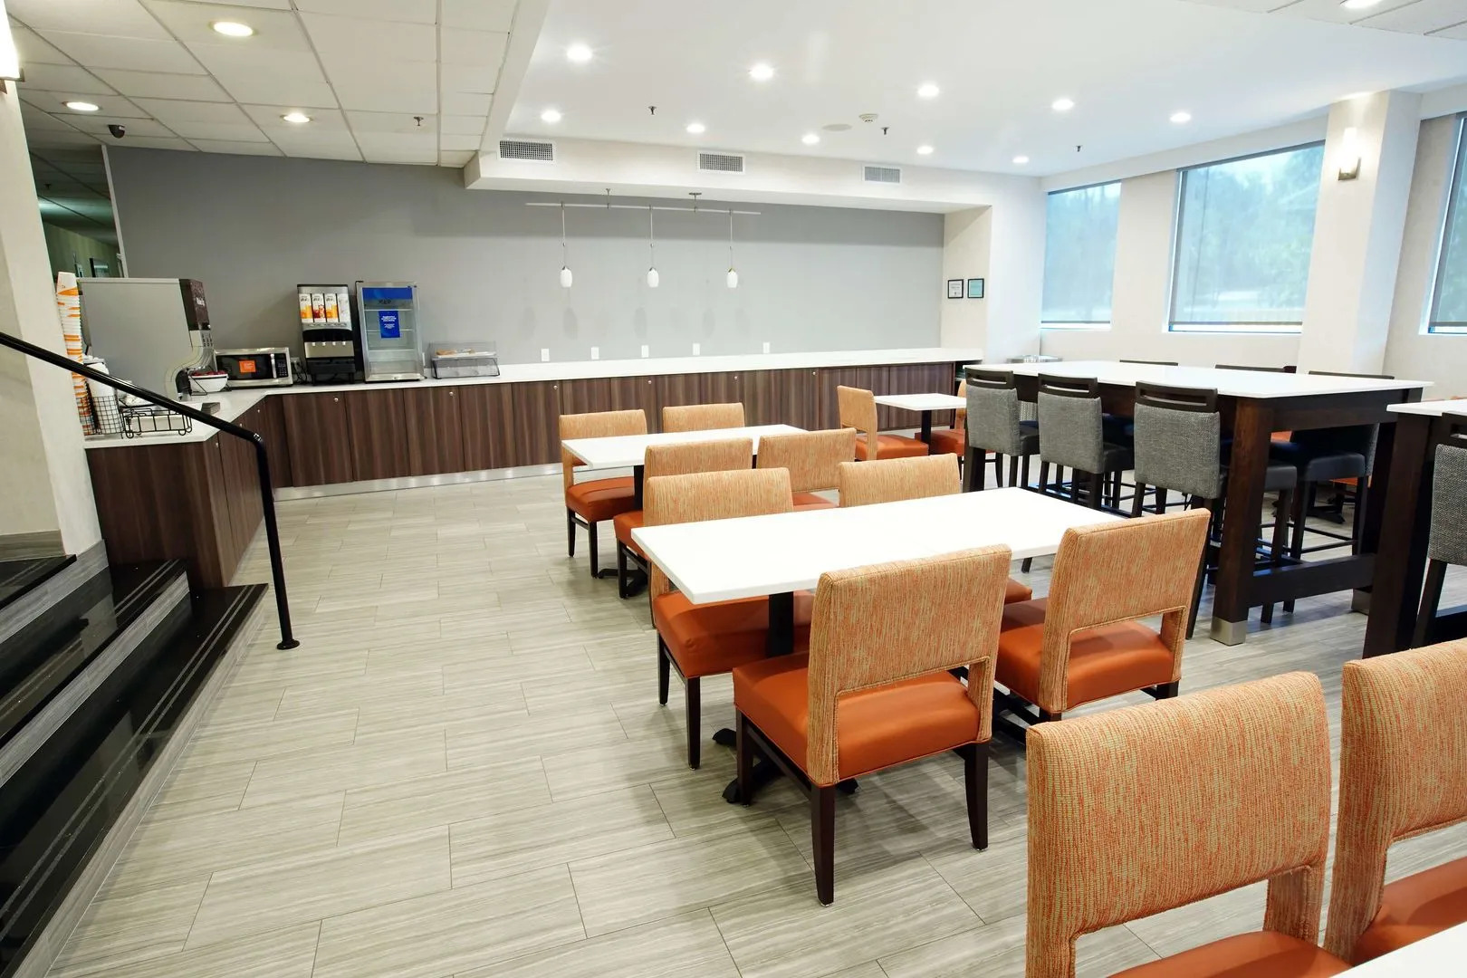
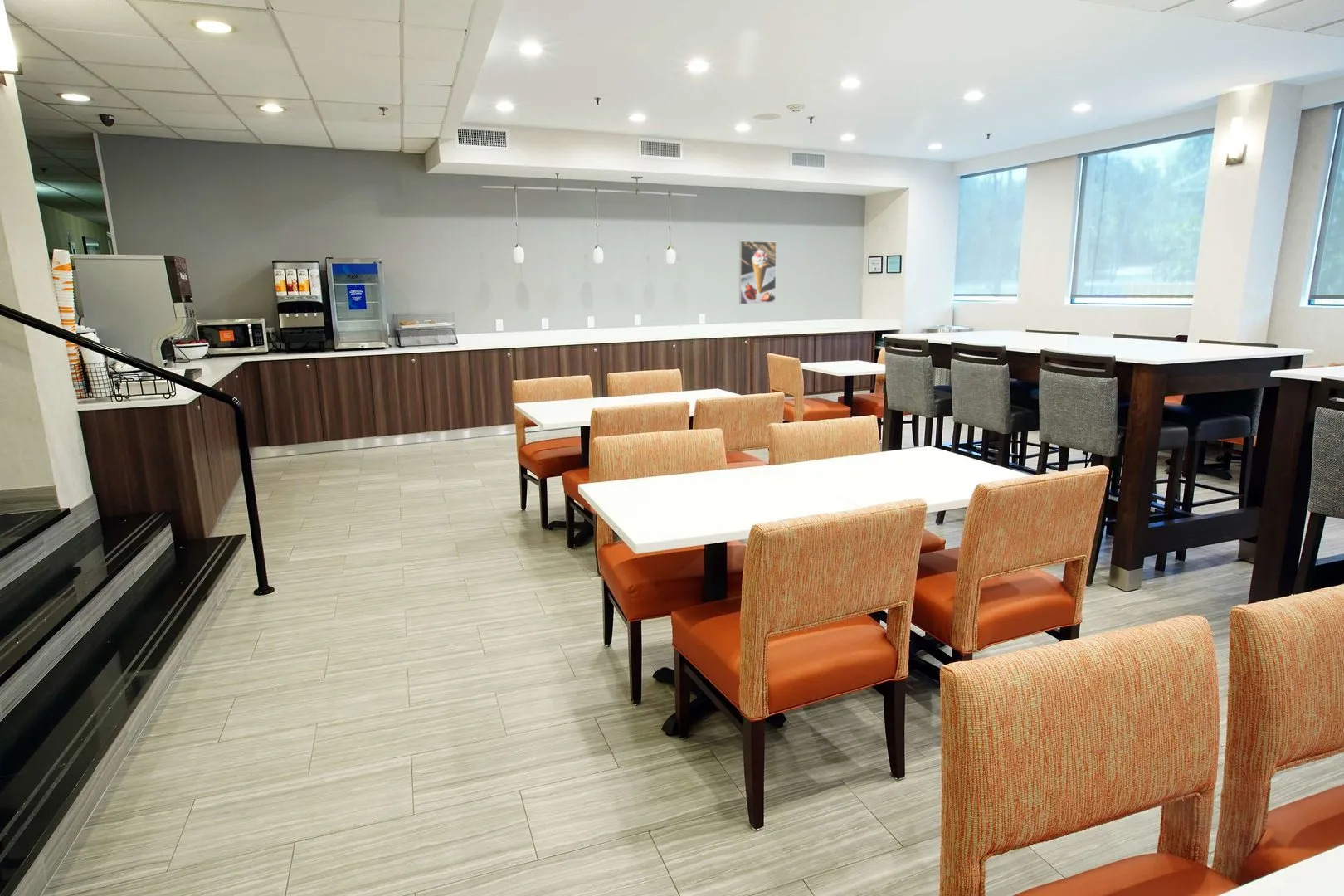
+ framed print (757, 273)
